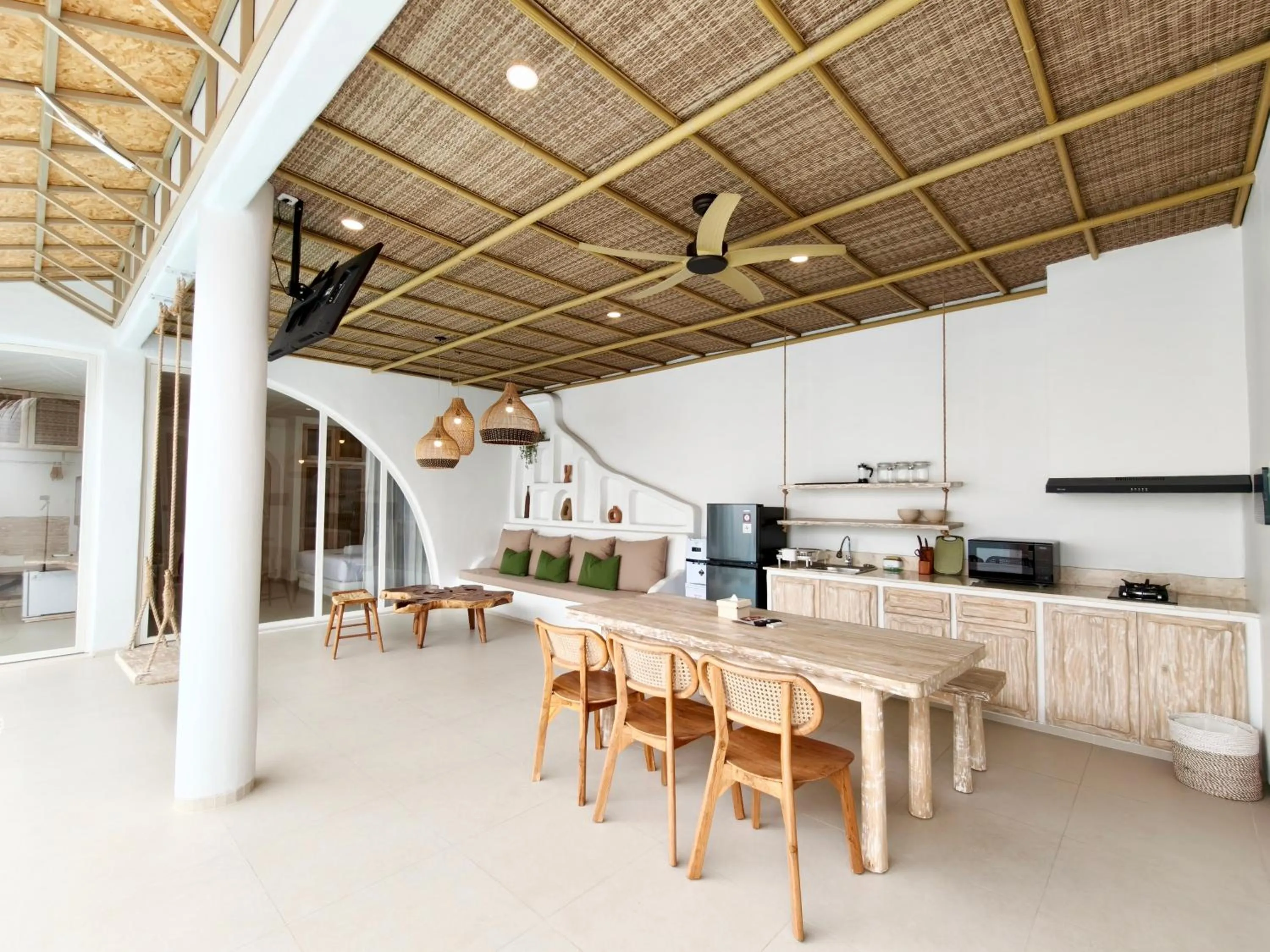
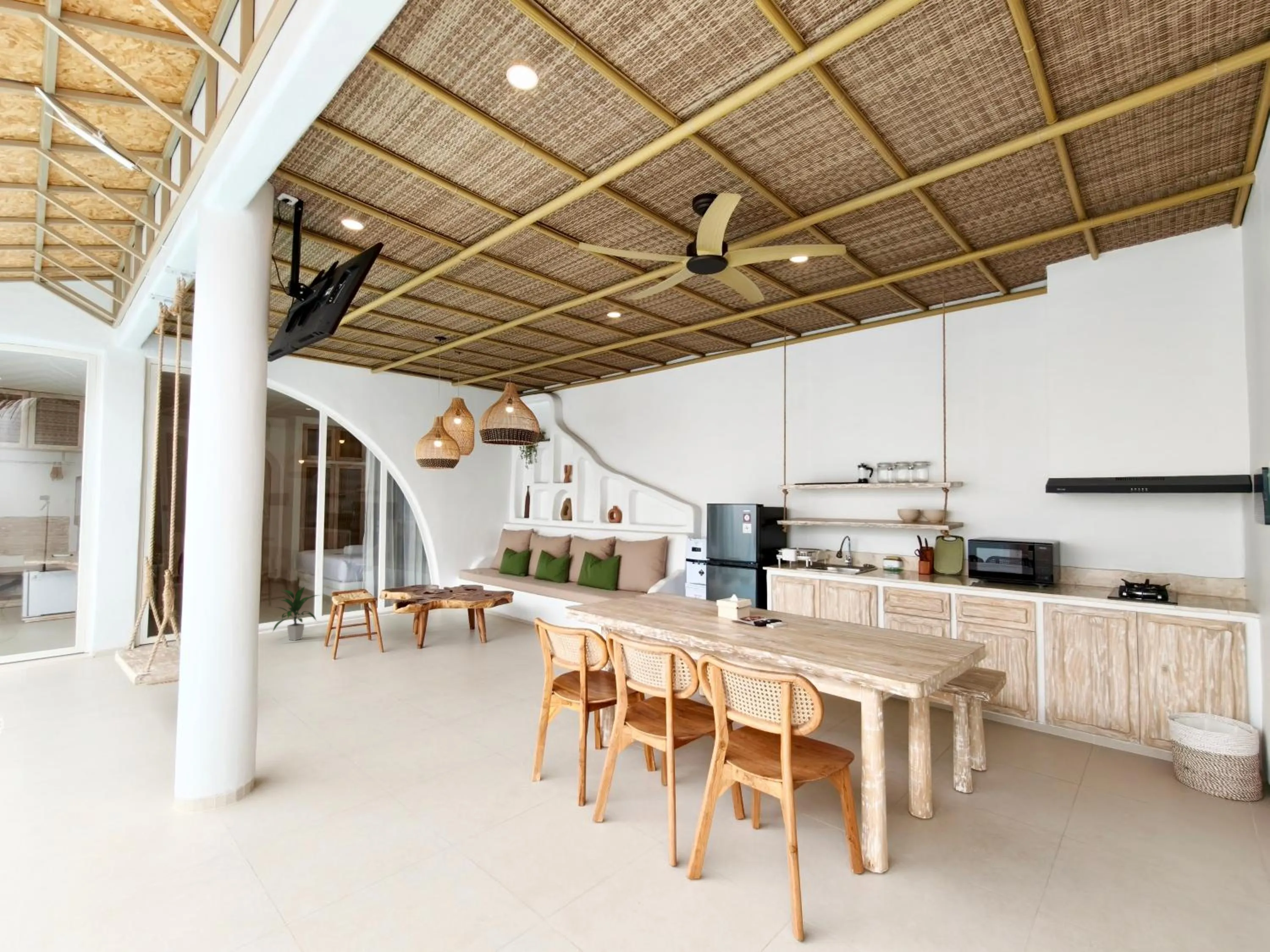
+ indoor plant (293, 612)
